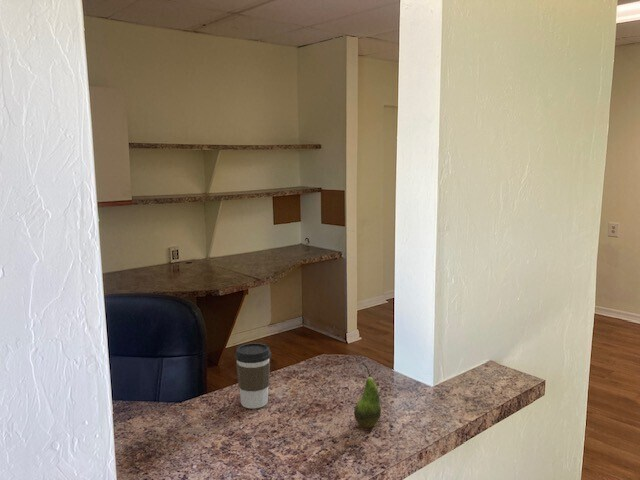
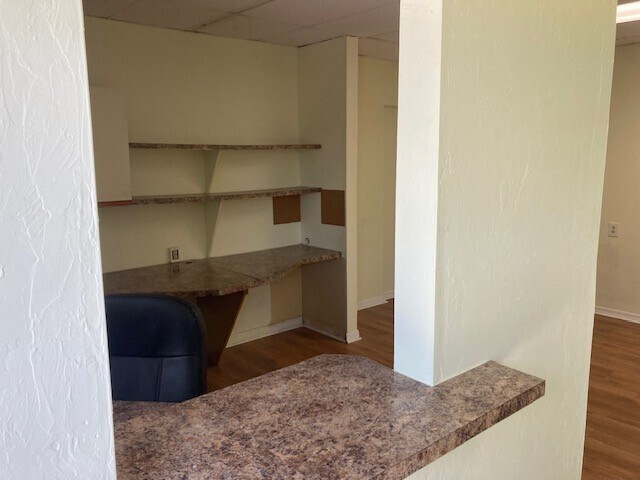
- fruit (367, 396)
- coffee cup (253, 375)
